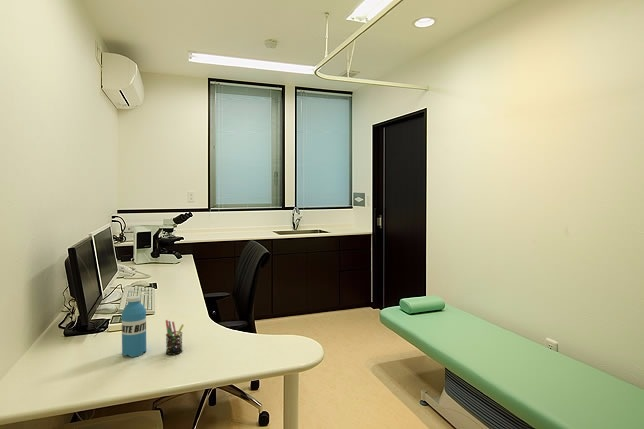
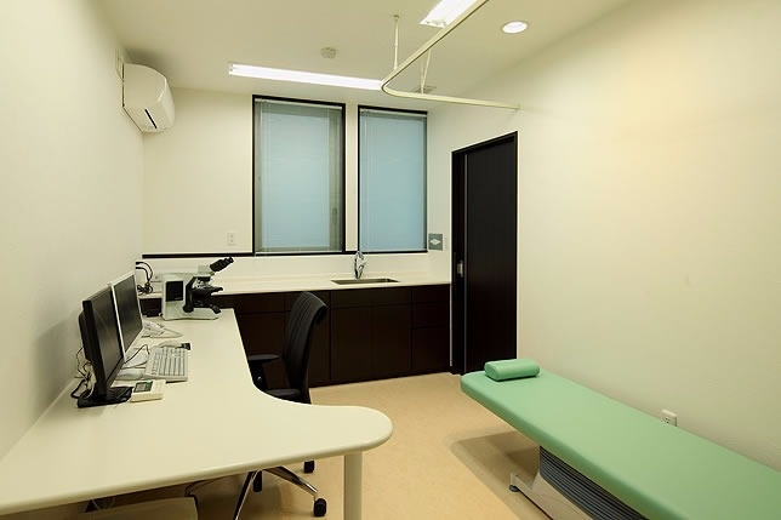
- pen holder (172, 336)
- water bottle (134, 325)
